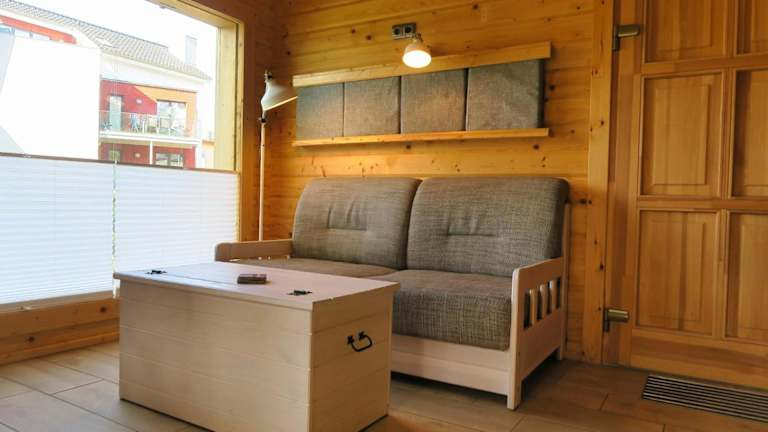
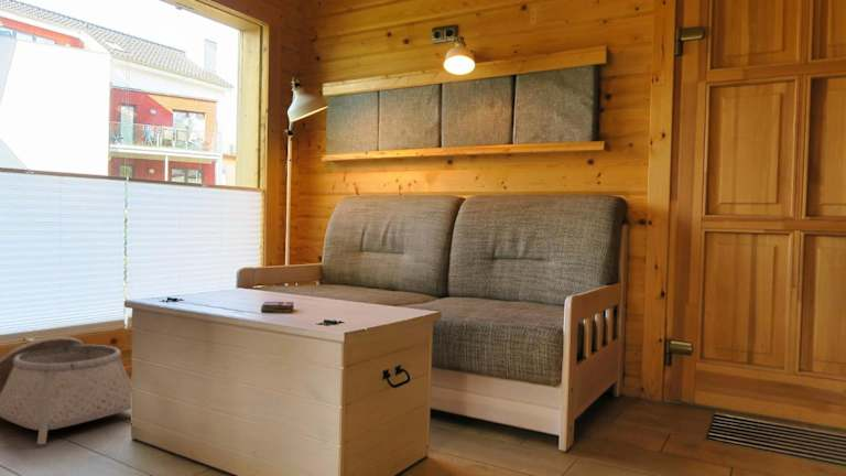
+ basket (57, 378)
